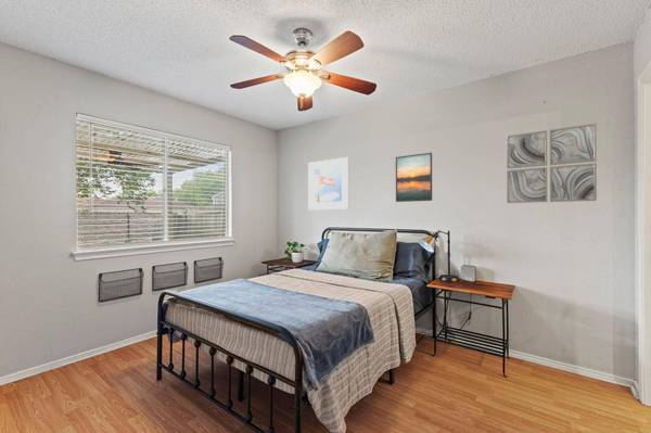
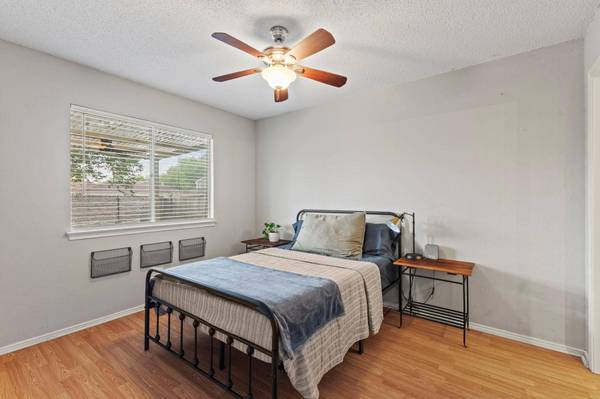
- wall art (546, 165)
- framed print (327, 184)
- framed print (412, 178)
